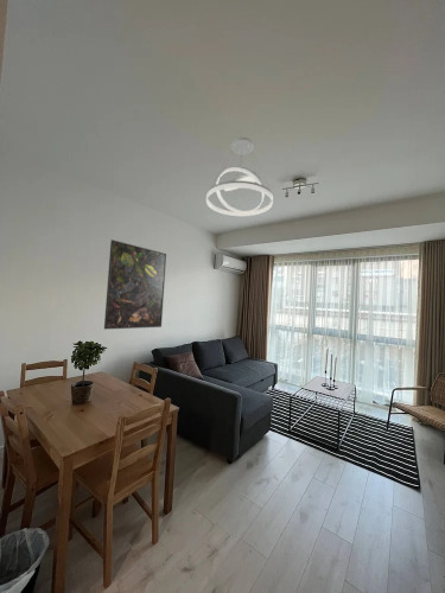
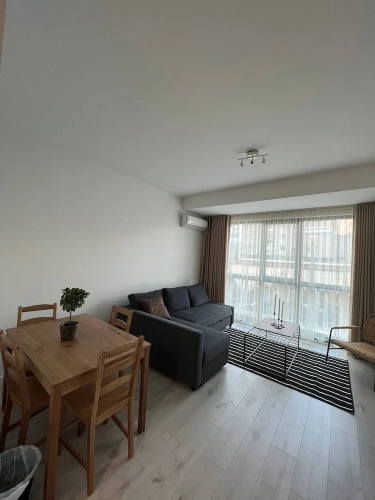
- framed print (138, 287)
- pendant light (241, 176)
